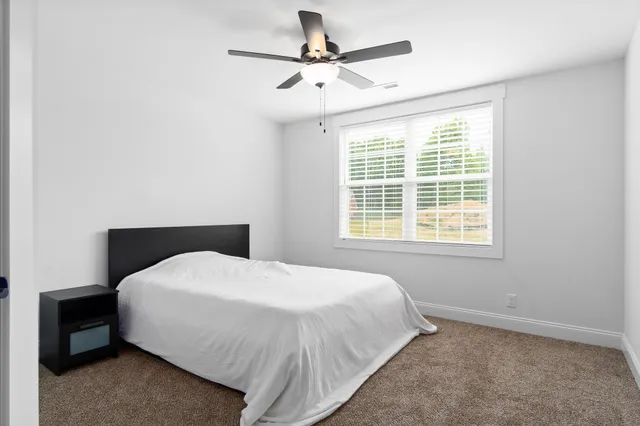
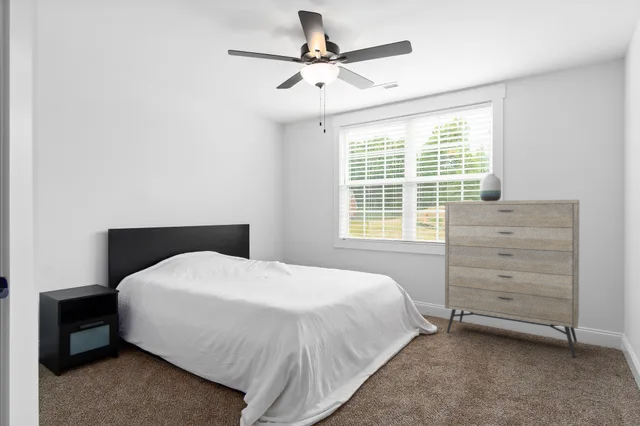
+ vase (490, 187)
+ dresser (509, 269)
